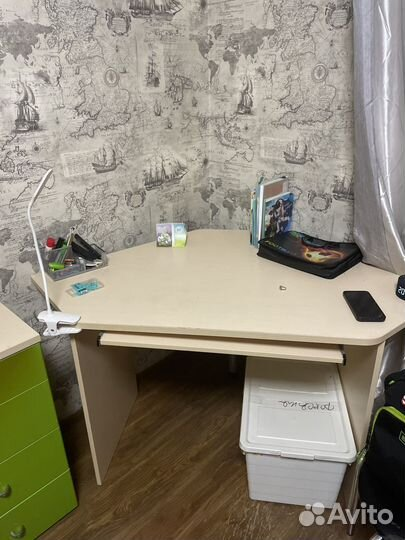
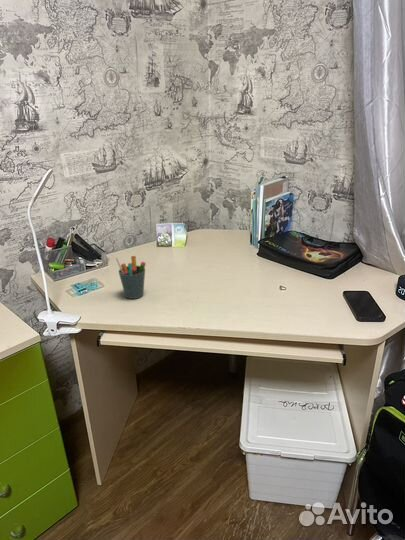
+ pen holder (132, 275)
